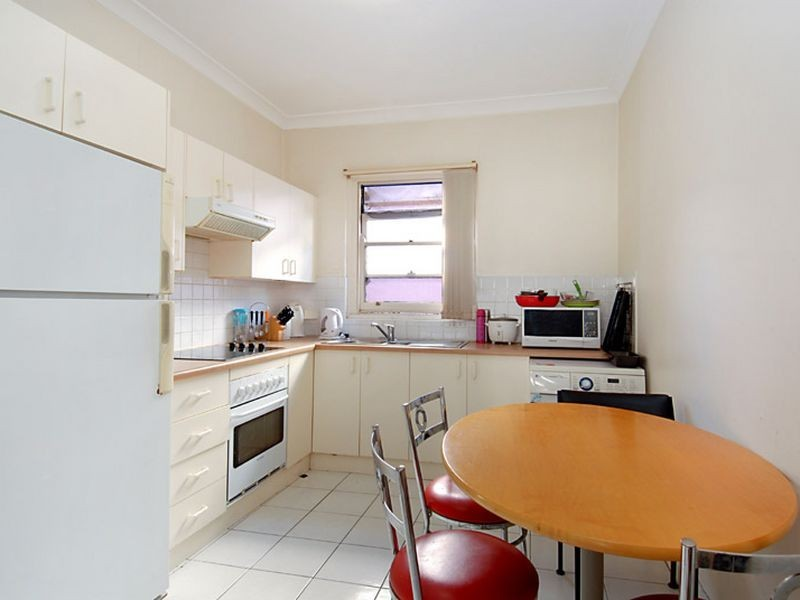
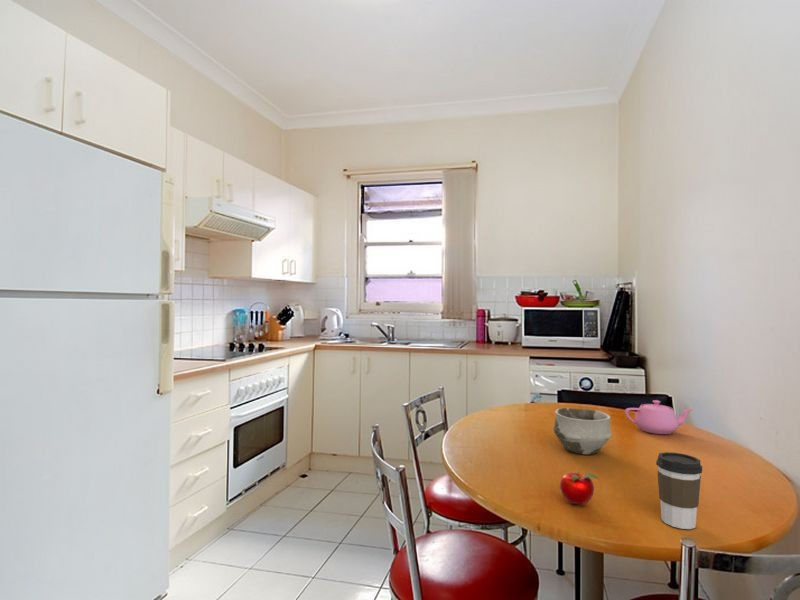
+ apple (580, 487)
+ teapot (658, 415)
+ ceramic bowl (581, 431)
+ coffee cup (678, 490)
